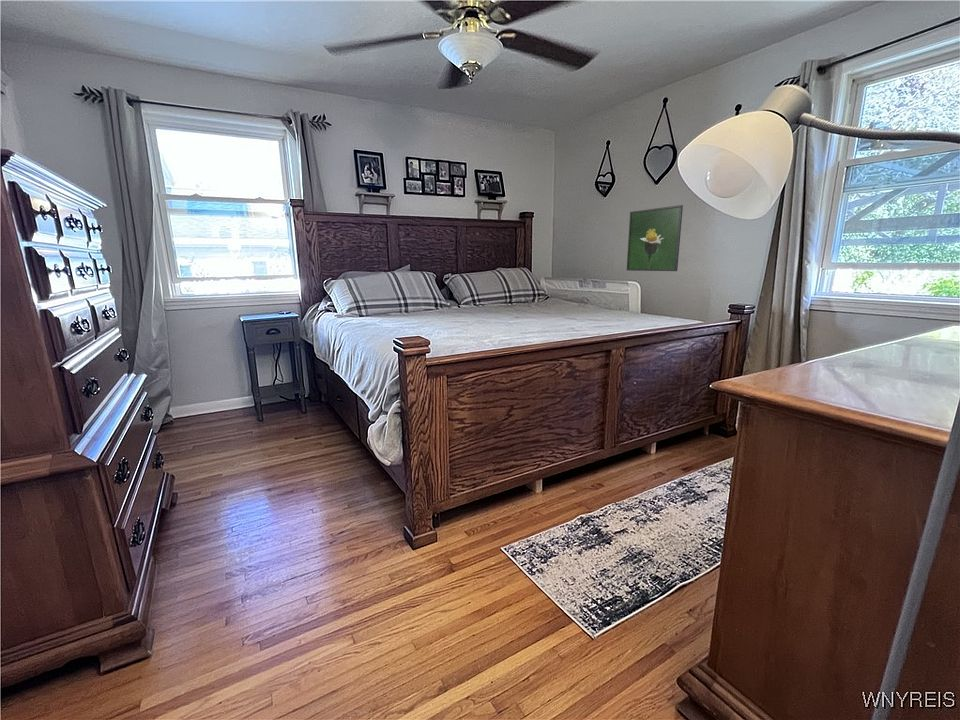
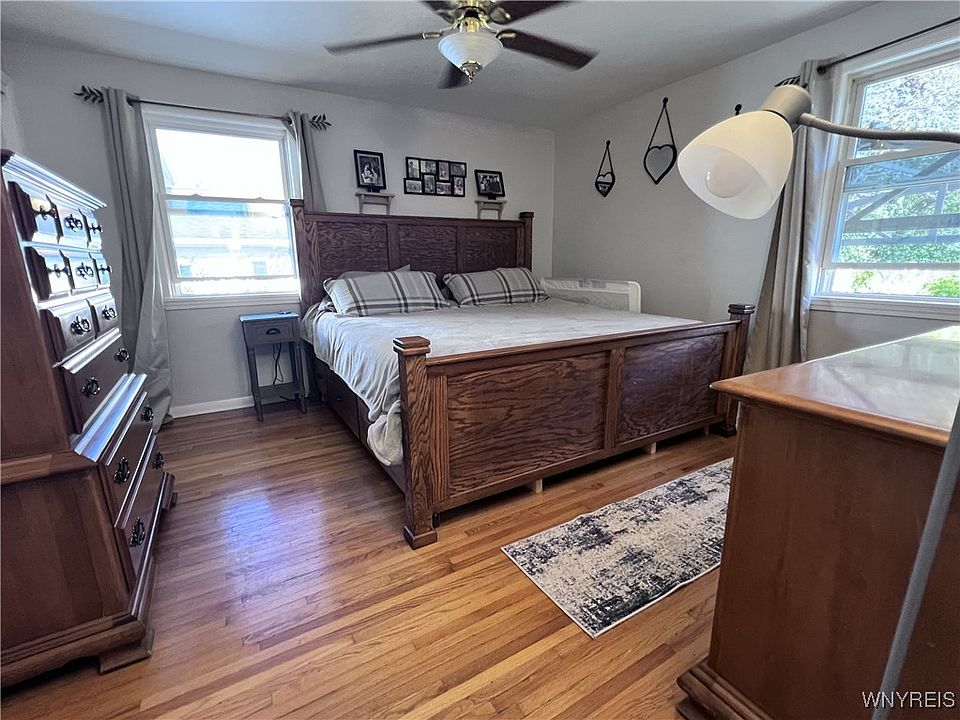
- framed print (652, 240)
